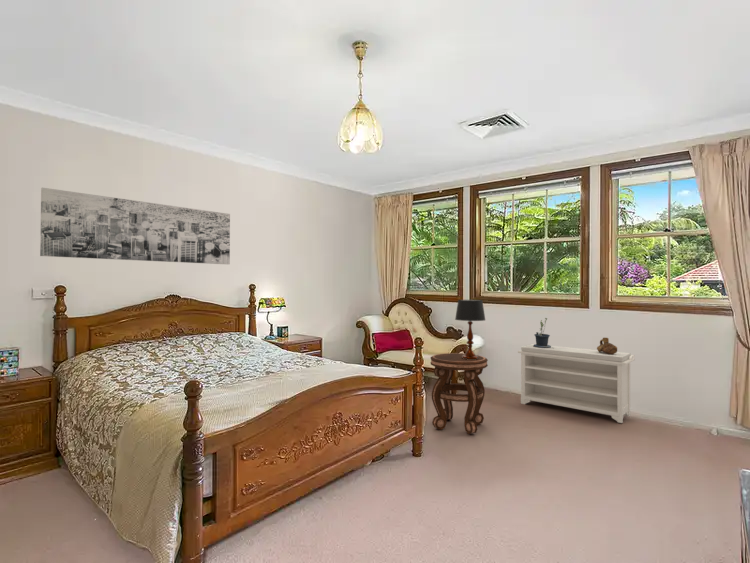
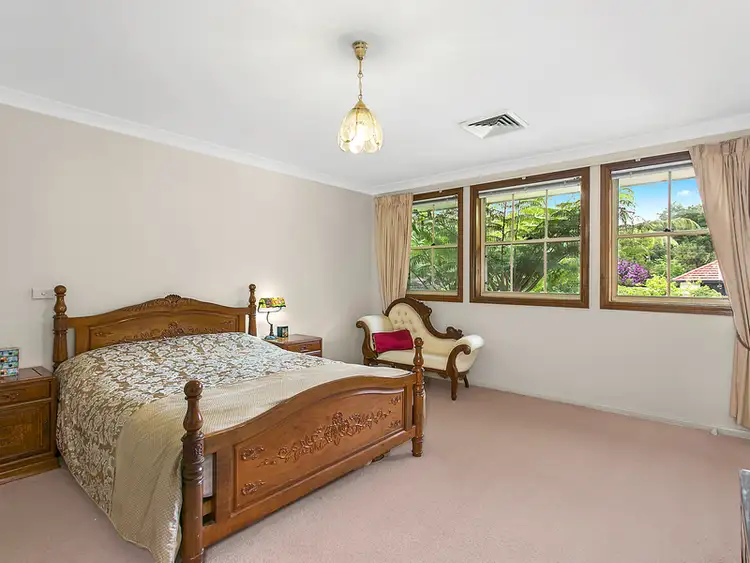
- ceramic vessel (607, 345)
- side table (458, 389)
- wall art (149, 231)
- table lamp (470, 328)
- potted plant (543, 331)
- bench (573, 379)
